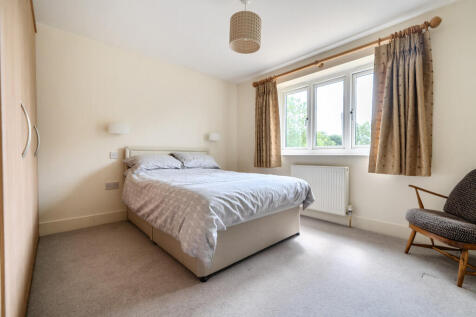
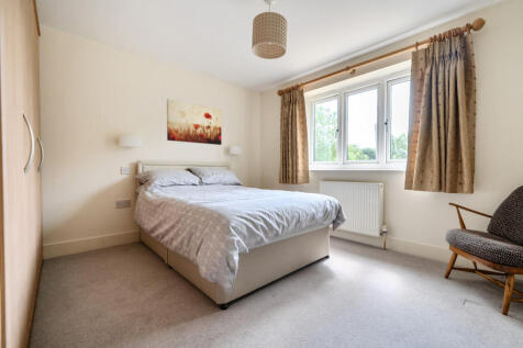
+ wall art (196, 123)
